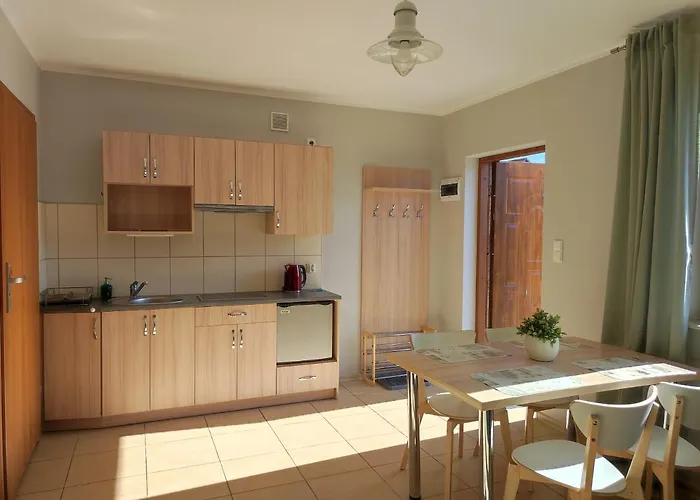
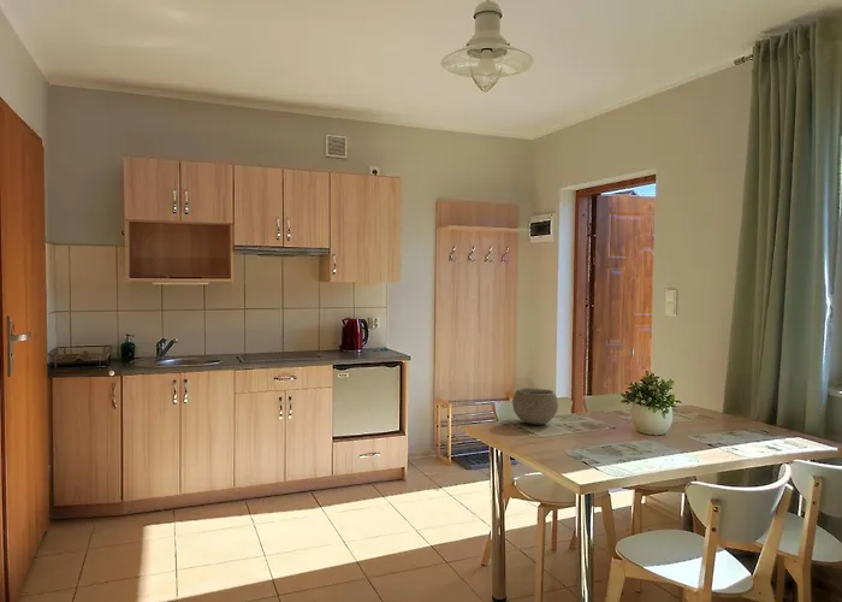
+ bowl (534, 407)
